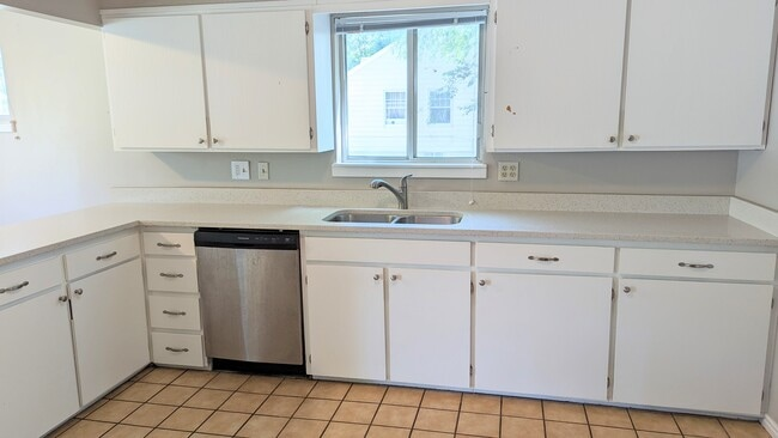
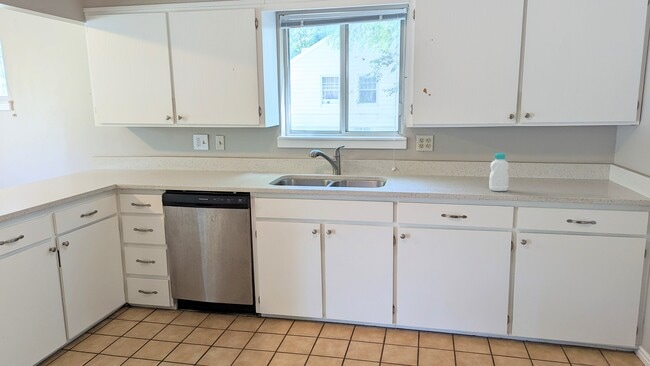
+ bottle (499, 172)
